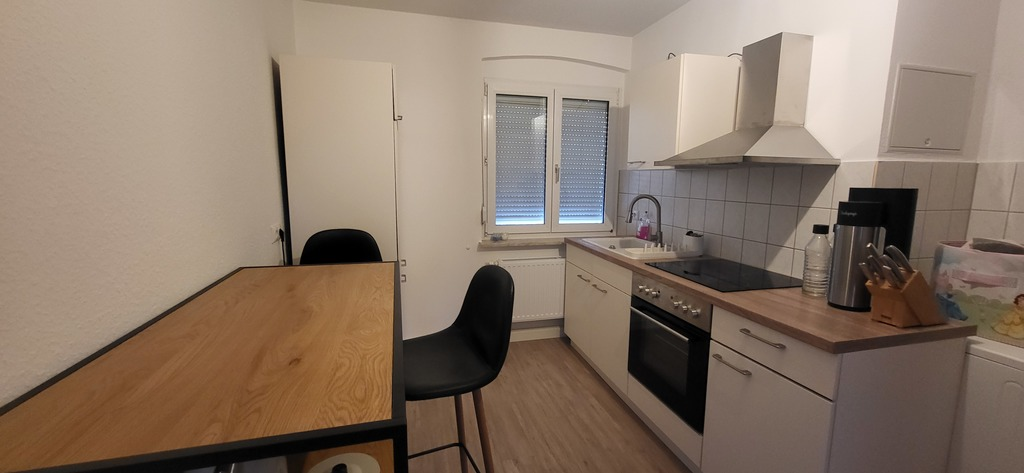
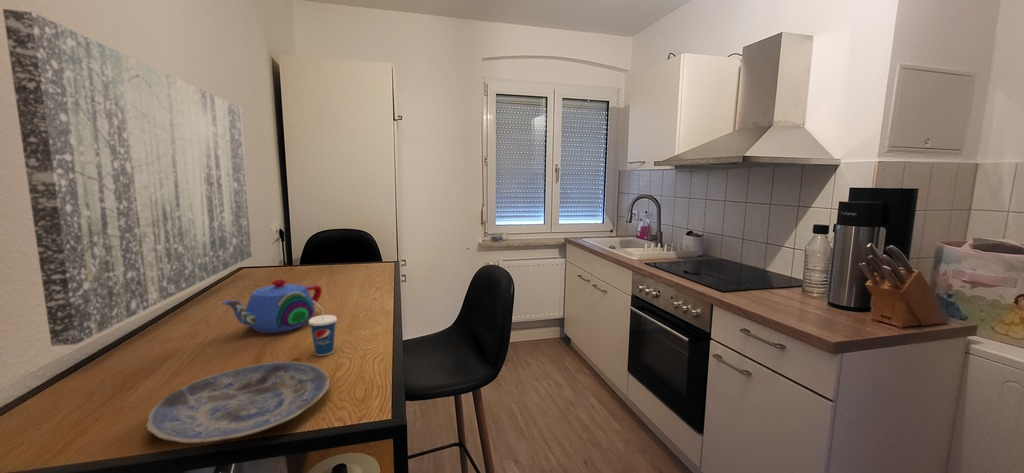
+ wall art (180, 185)
+ plate (247, 399)
+ cup (323, 326)
+ teapot (277, 303)
